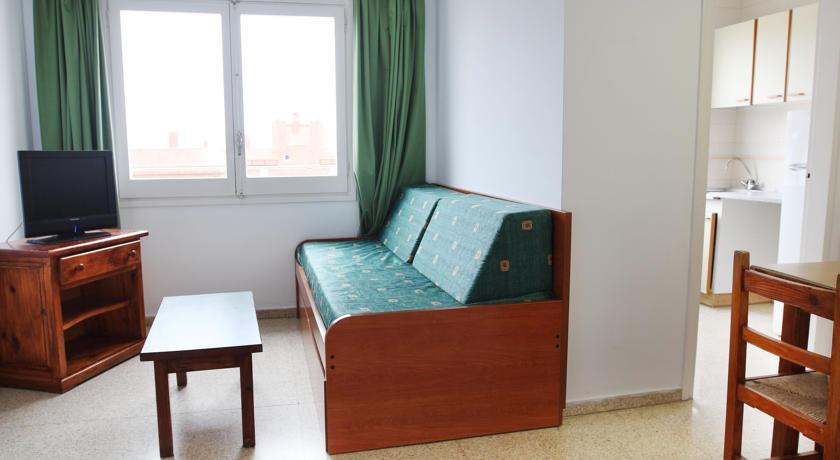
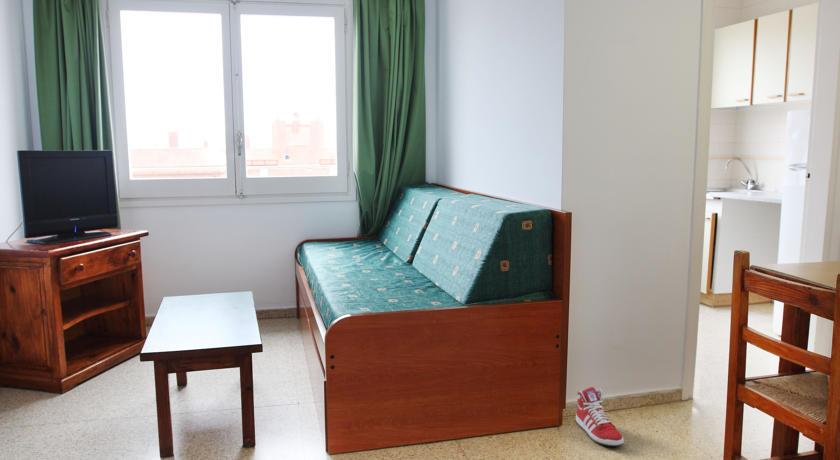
+ sneaker (598, 413)
